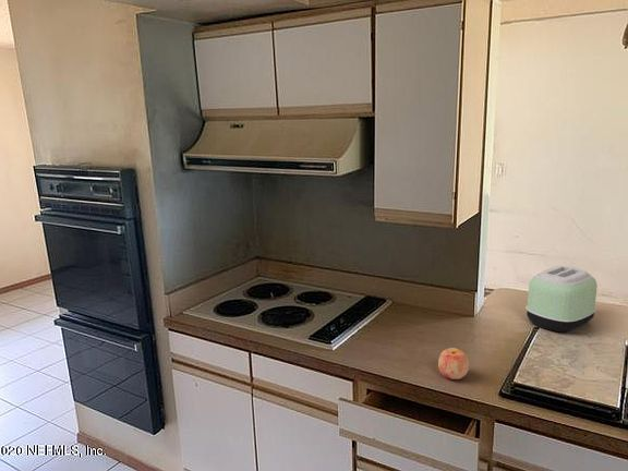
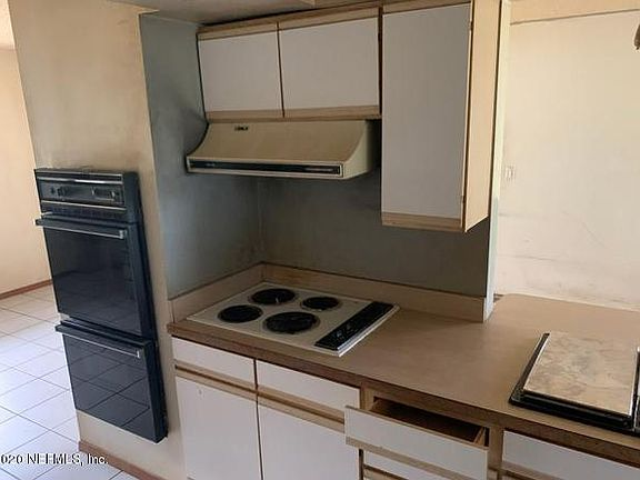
- toaster (563, 295)
- apple (452, 363)
